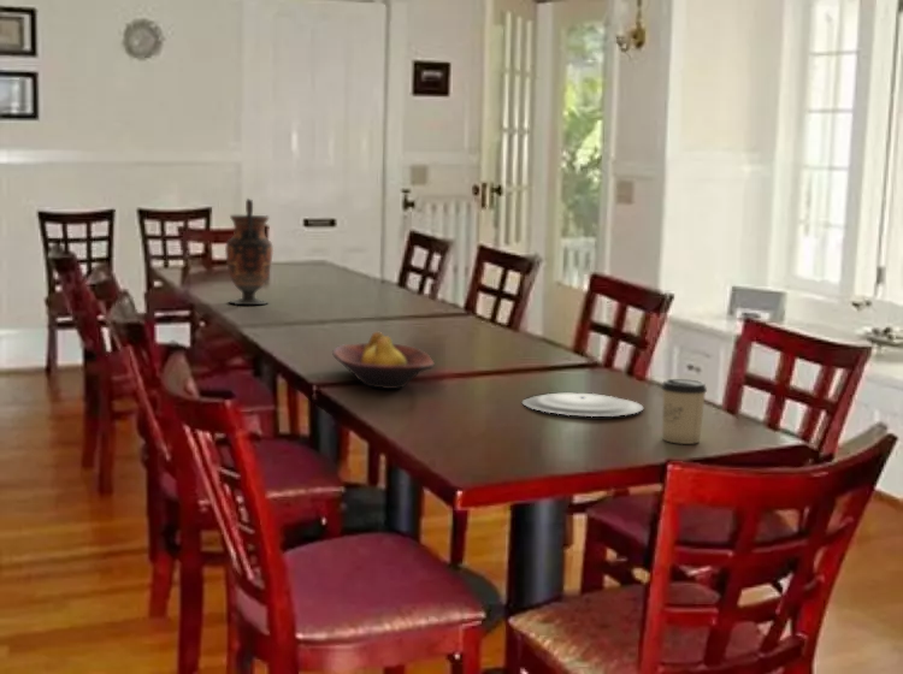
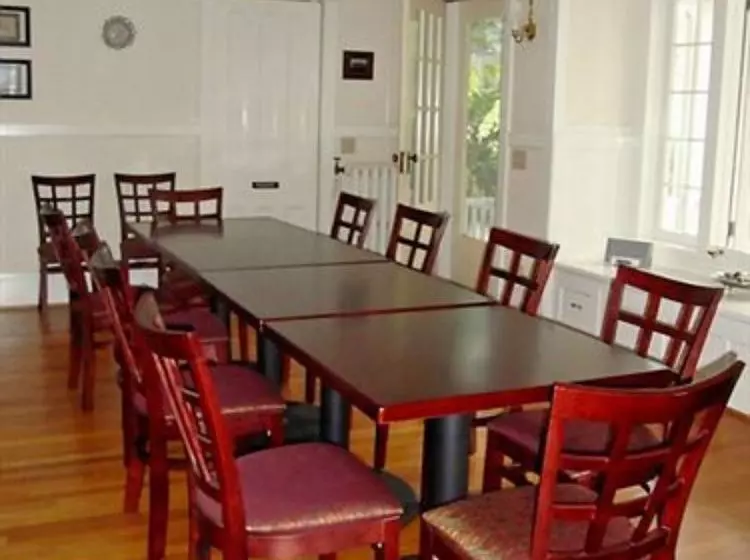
- cup (683, 410)
- fruit bowl (382, 356)
- plate (582, 401)
- vase (249, 250)
